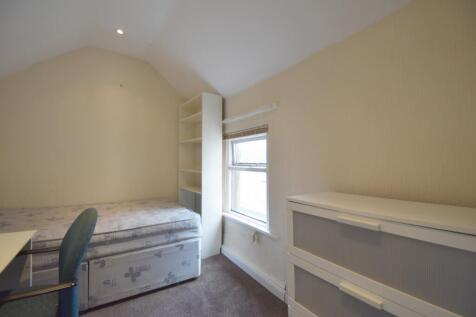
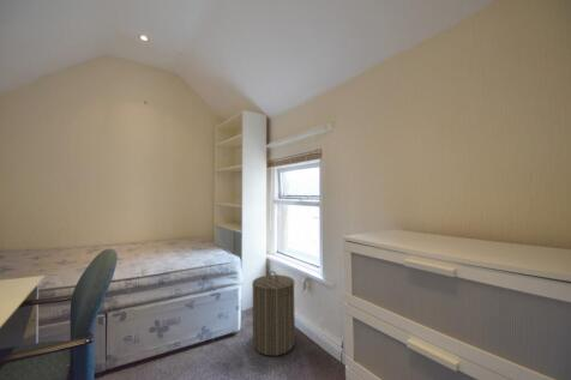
+ laundry hamper (274, 307)
